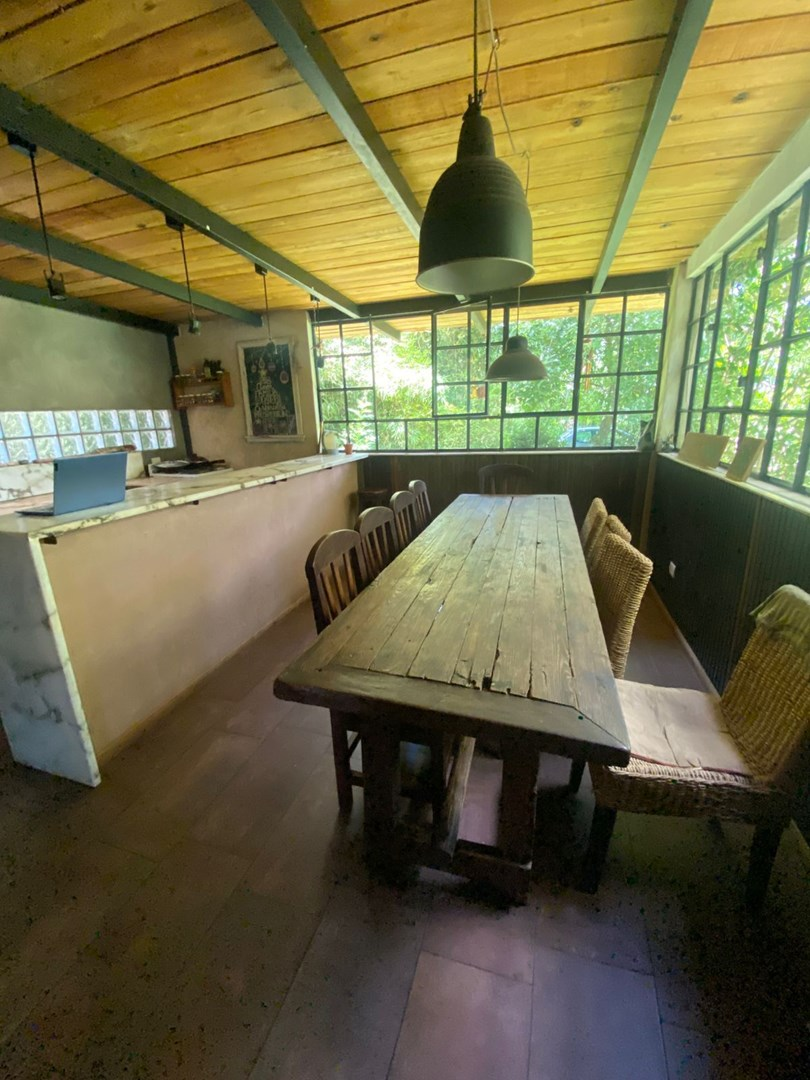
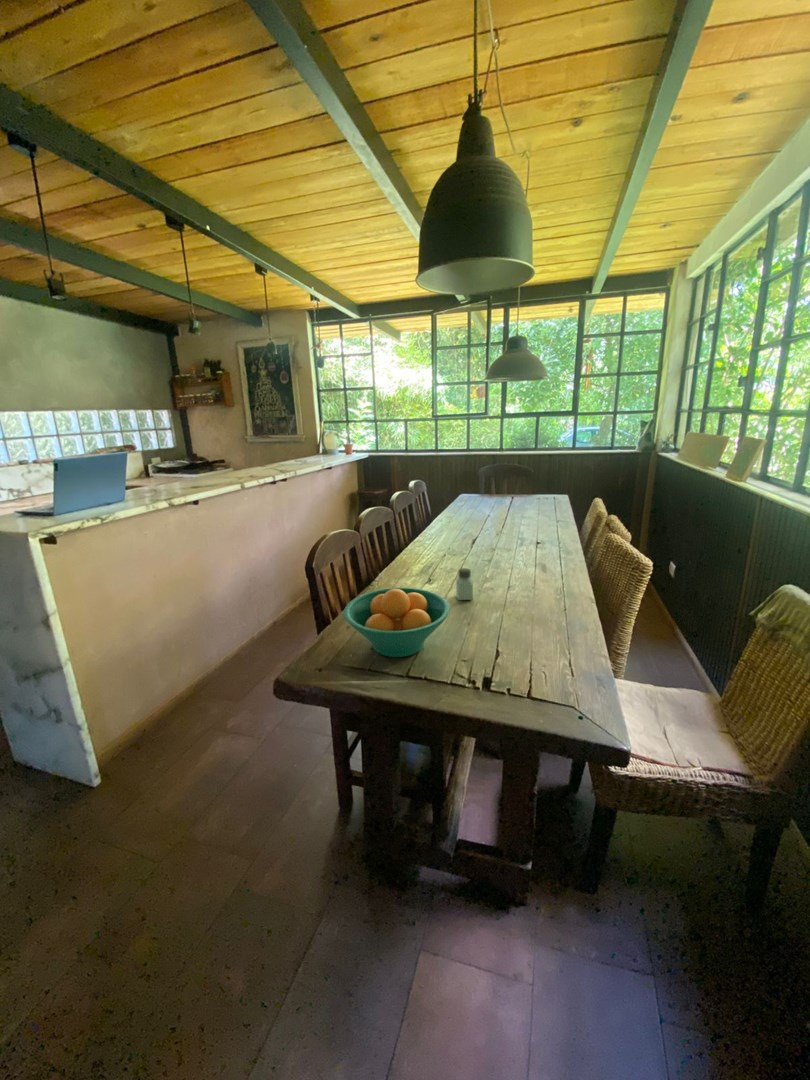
+ fruit bowl (397, 618)
+ saltshaker (464, 583)
